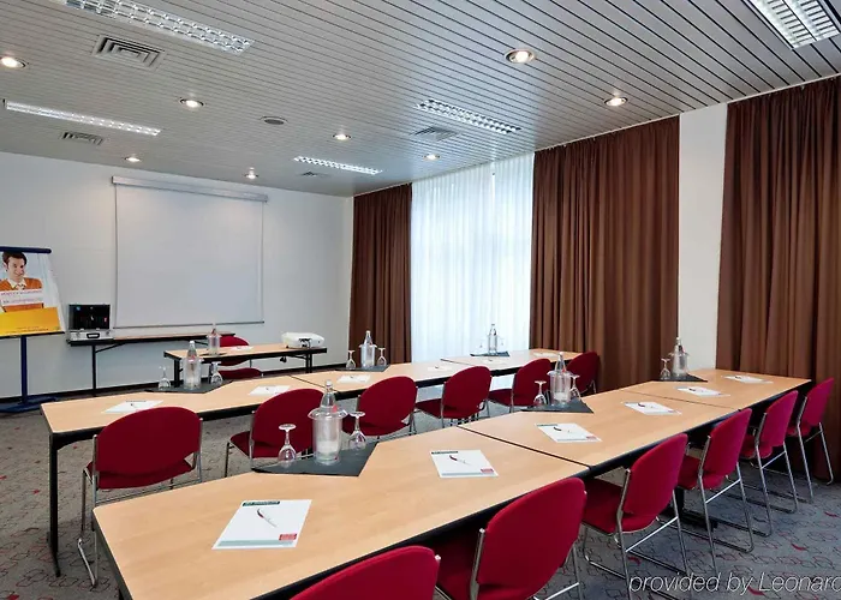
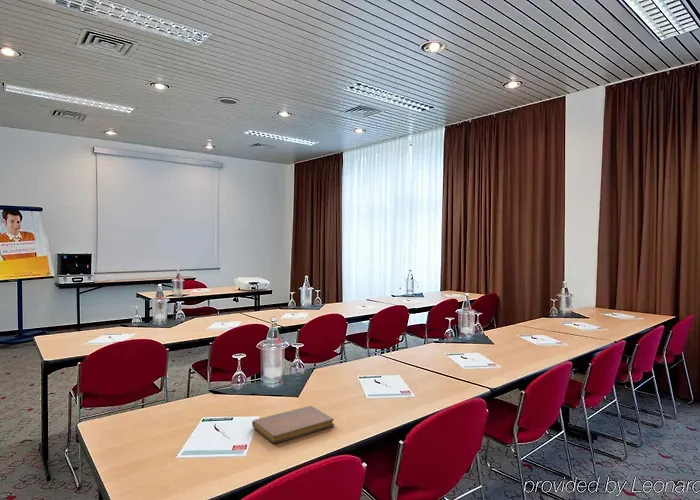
+ notebook (293, 422)
